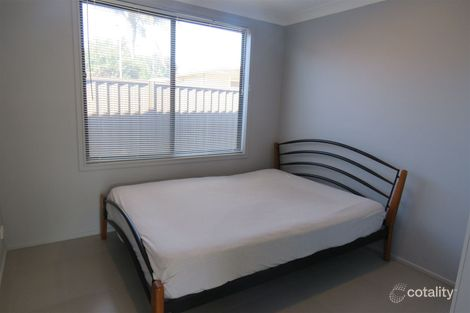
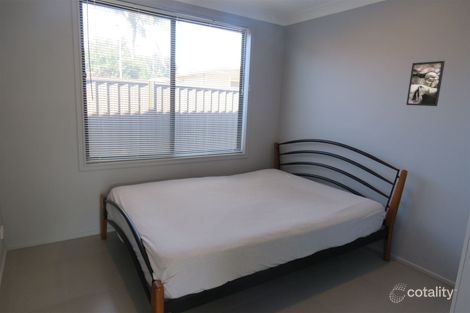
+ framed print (424, 84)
